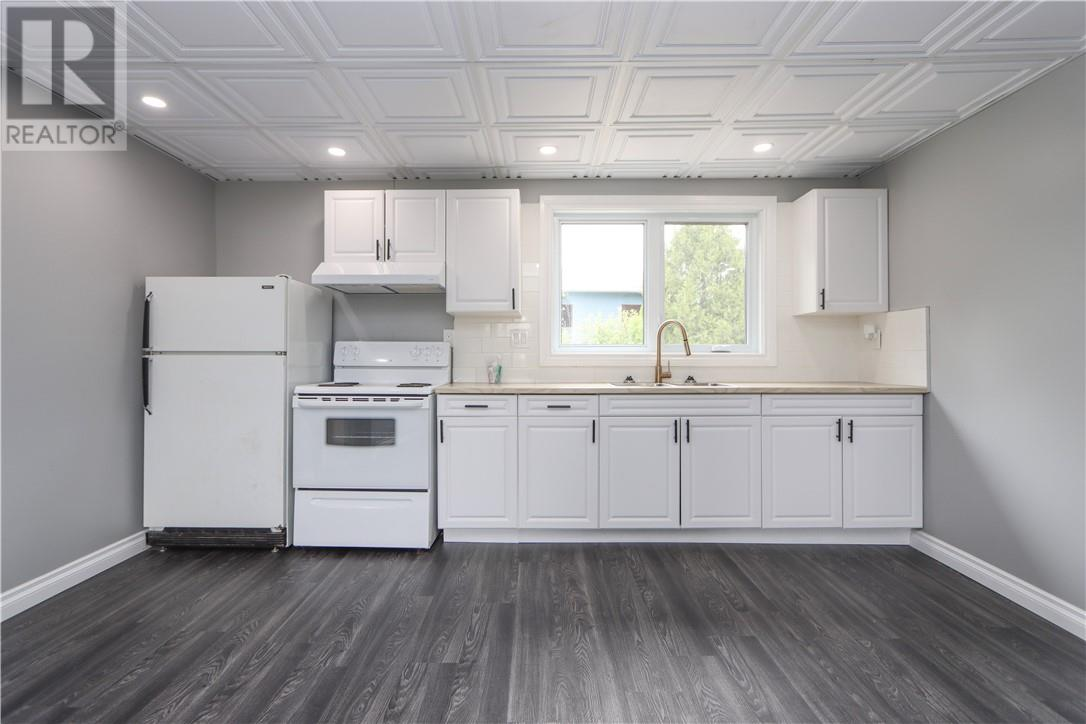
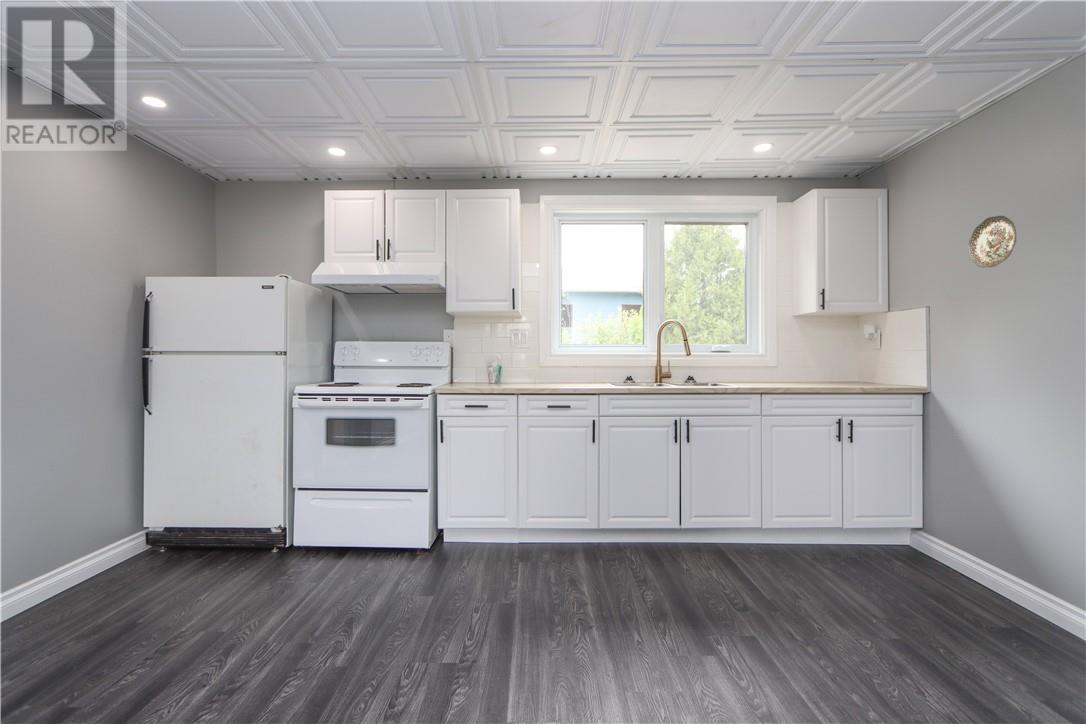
+ decorative plate (993, 242)
